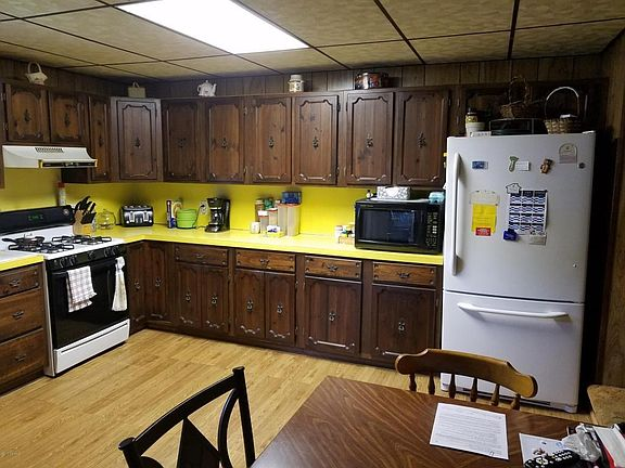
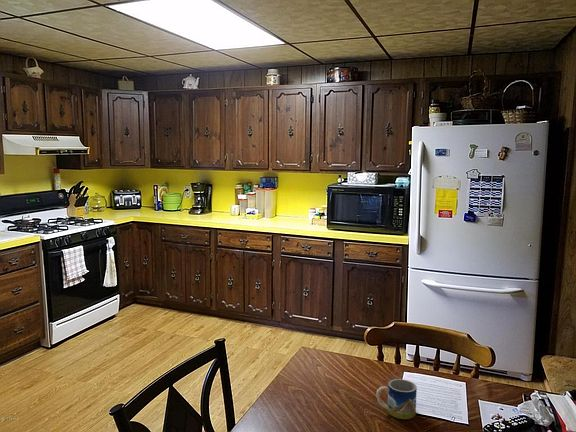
+ mug (396, 398)
